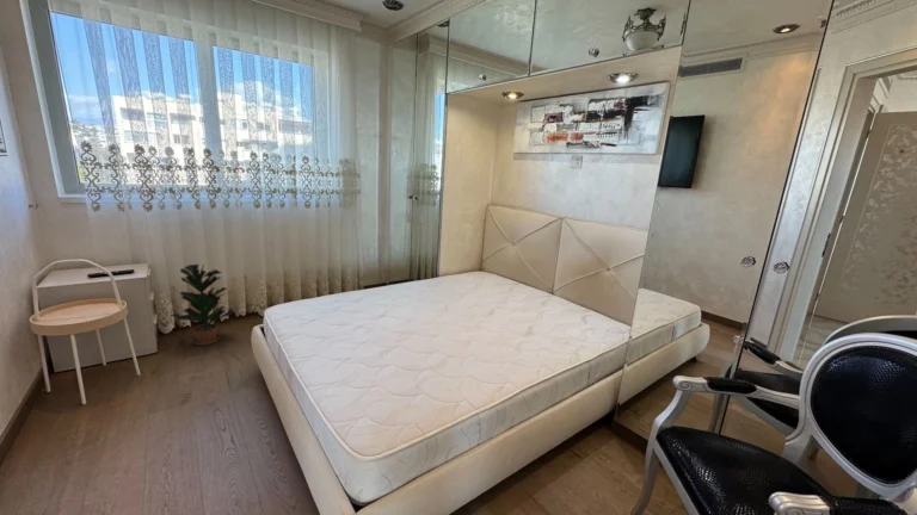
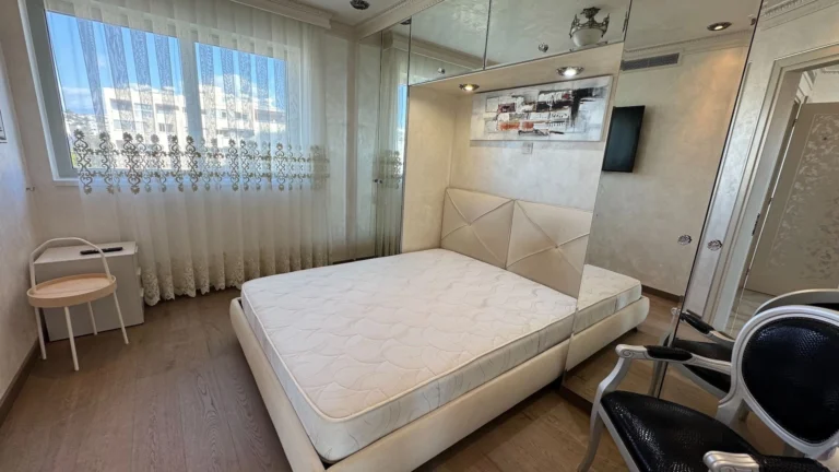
- potted plant (202, 303)
